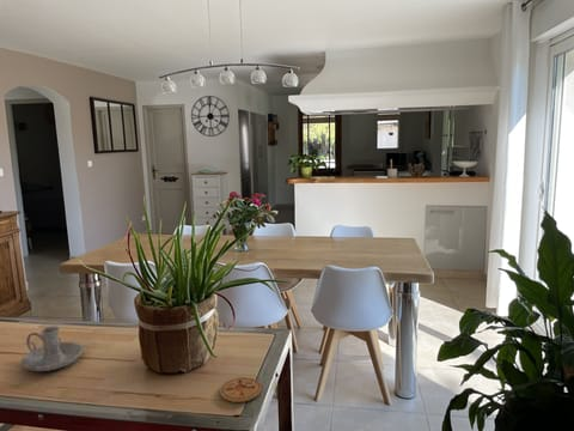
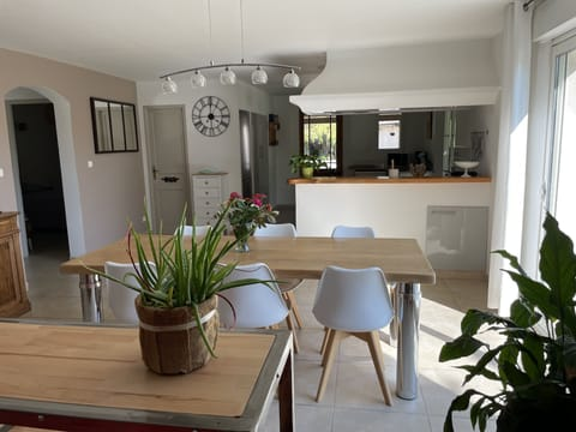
- coaster (240, 389)
- candle holder (47, 345)
